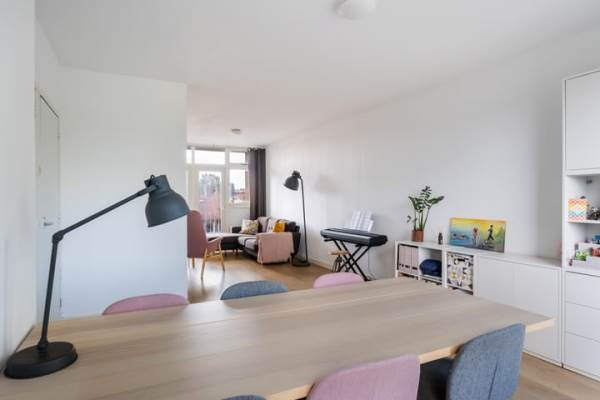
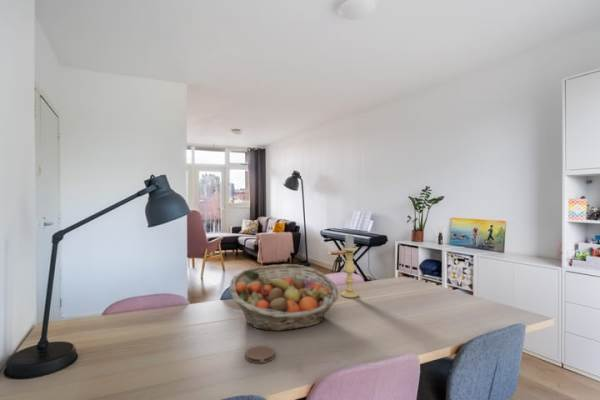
+ fruit basket (284, 294)
+ coaster (260, 354)
+ candle holder (349, 264)
